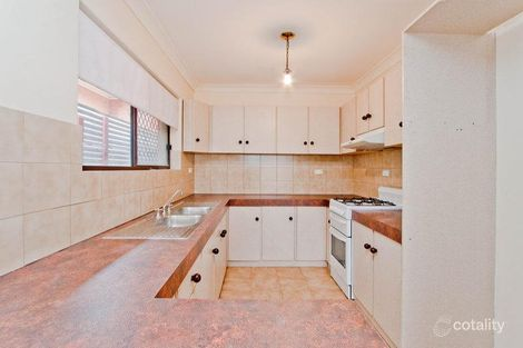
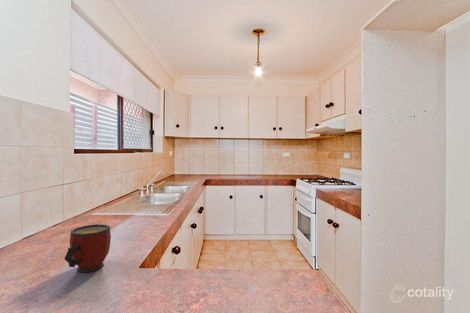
+ mug (85, 249)
